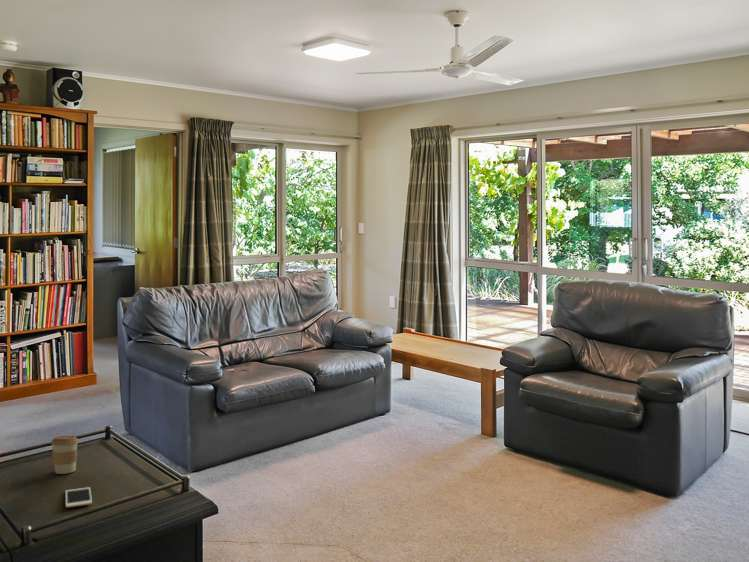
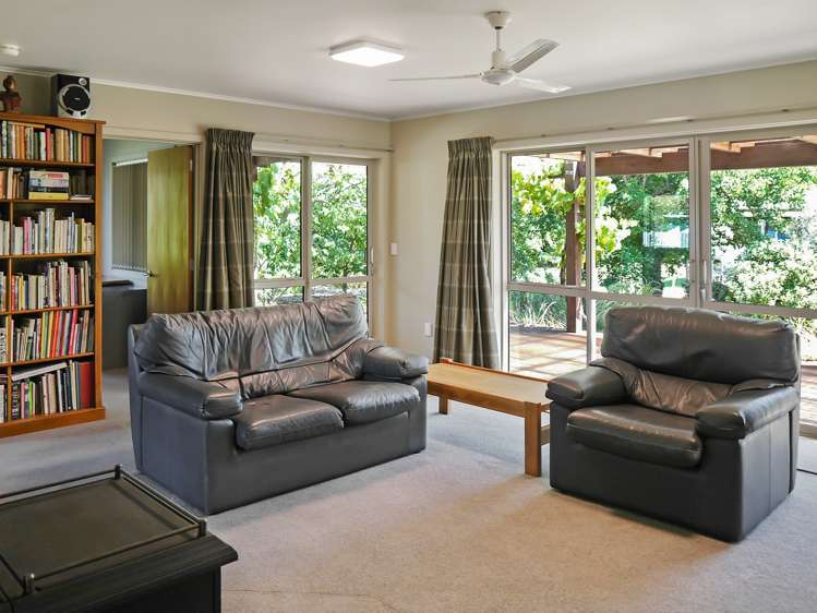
- coffee cup (65, 453)
- cell phone (78, 497)
